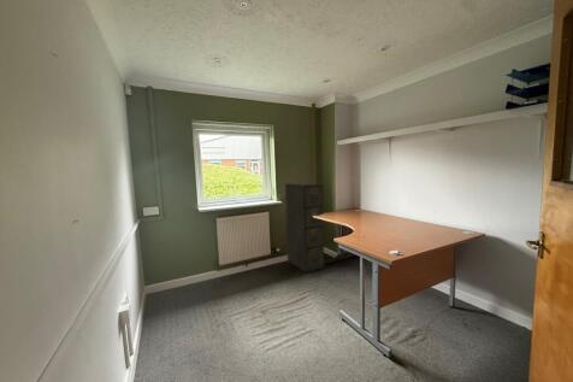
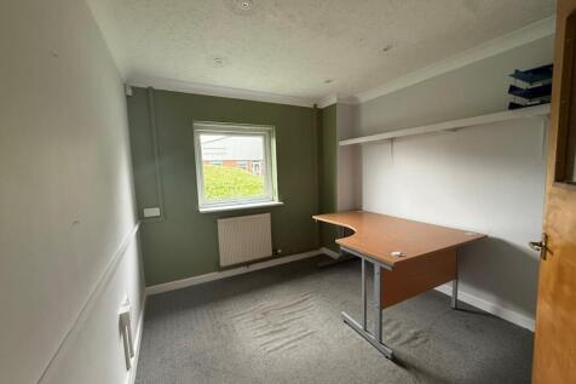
- filing cabinet (305, 224)
